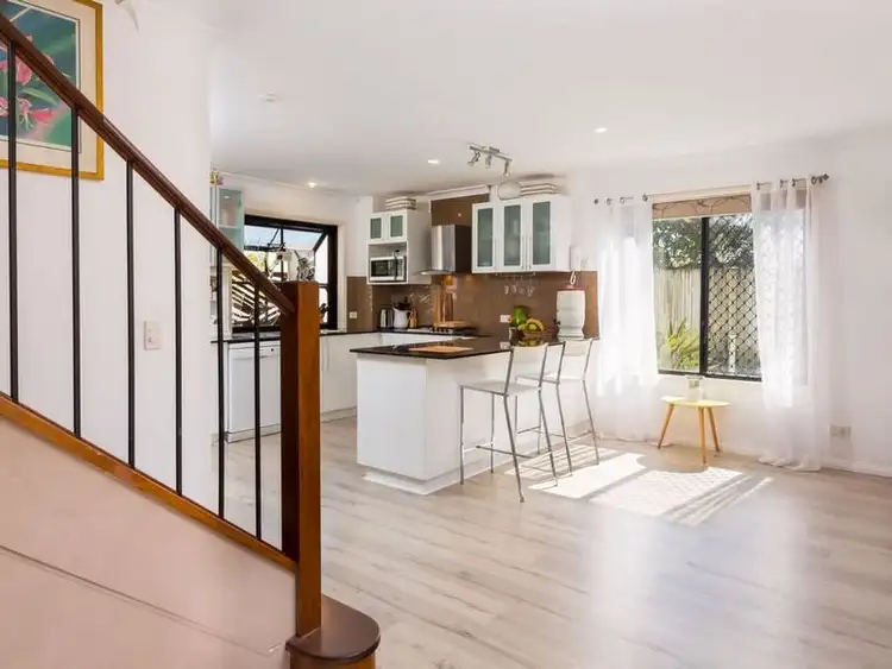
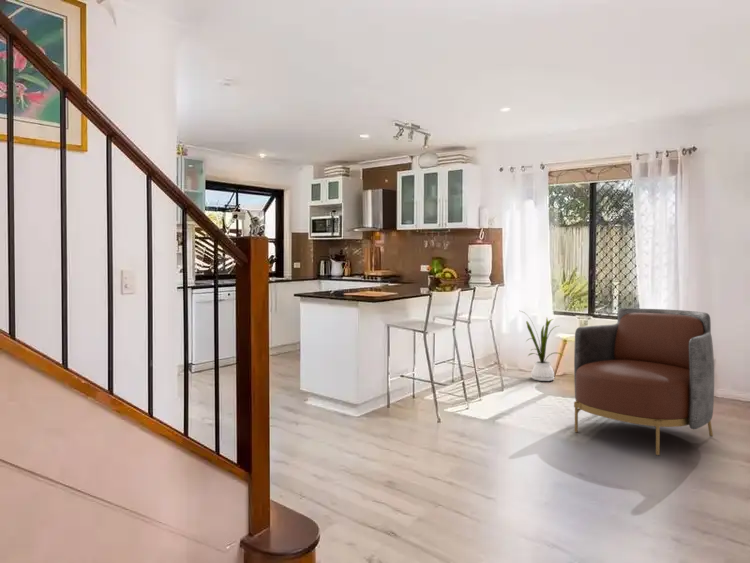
+ house plant (539, 343)
+ armchair (642, 373)
